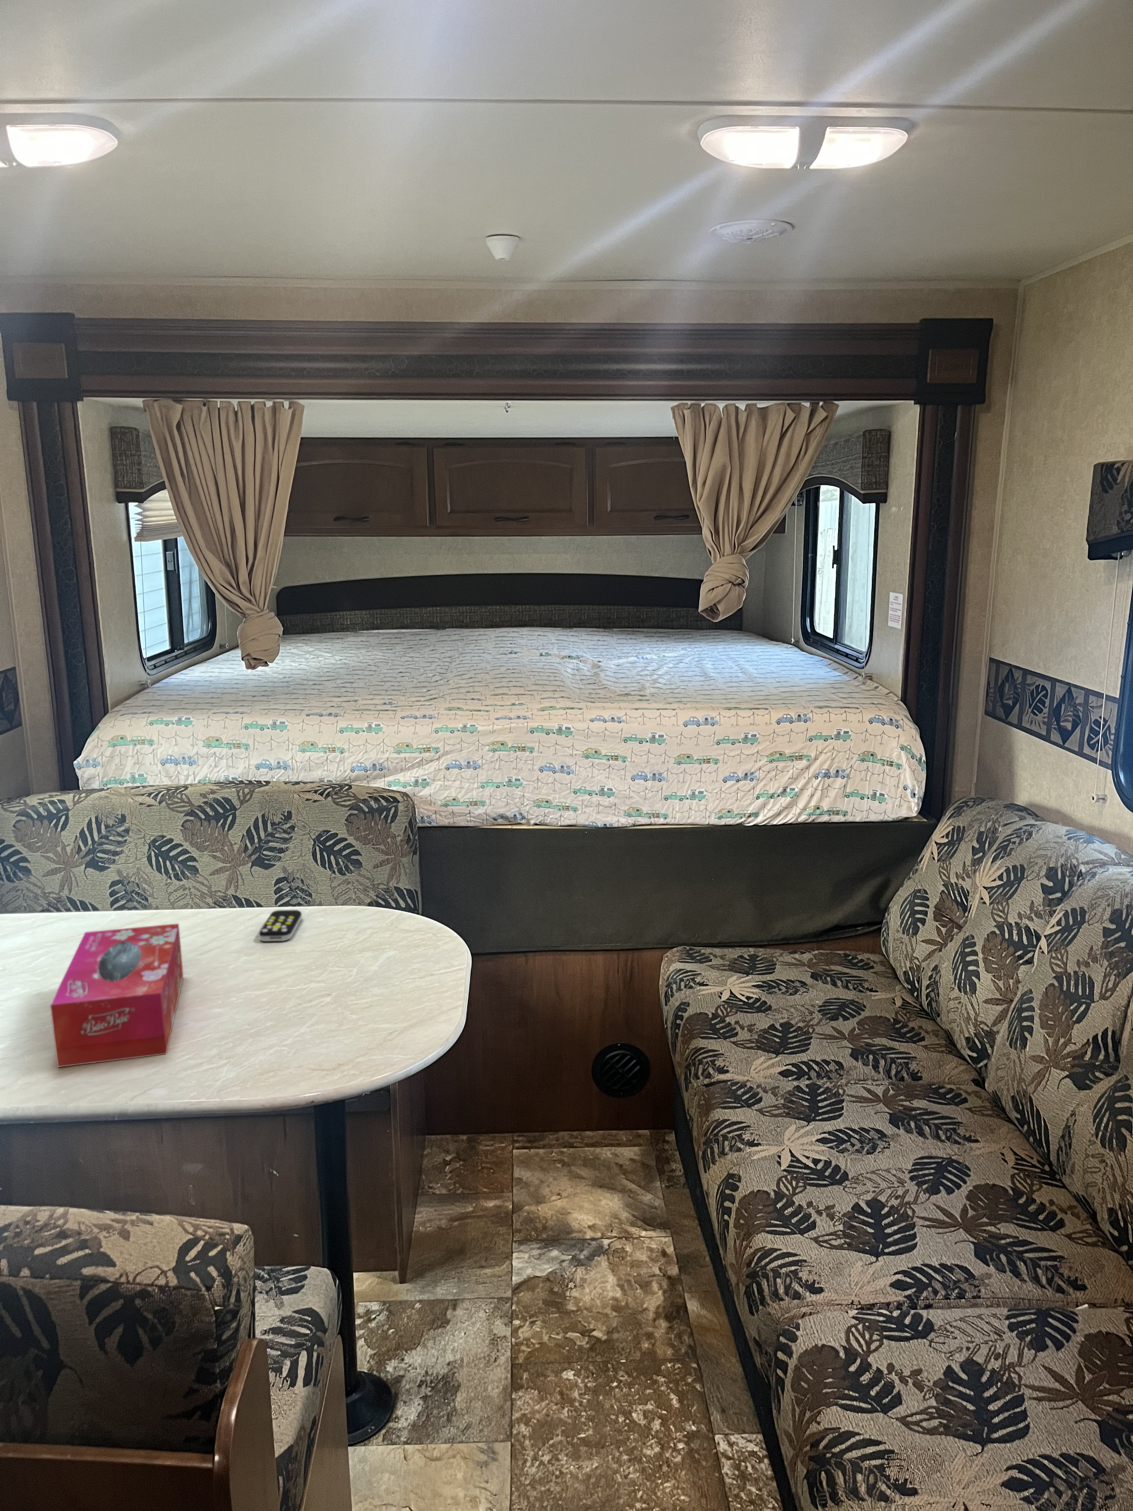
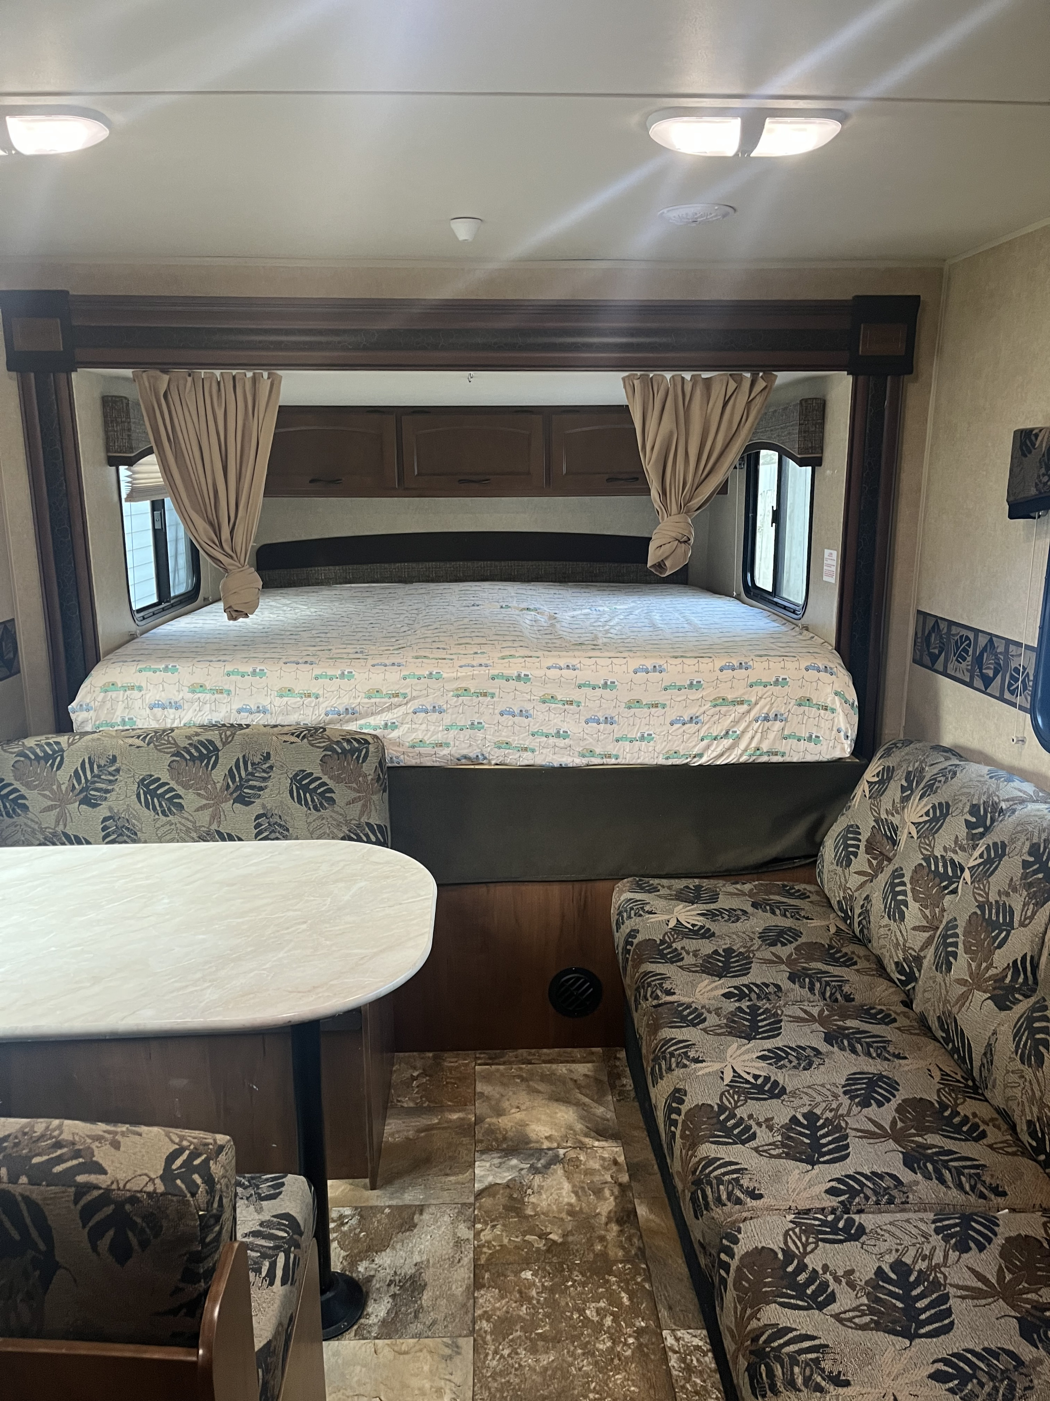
- remote control (281, 924)
- tissue box (123, 989)
